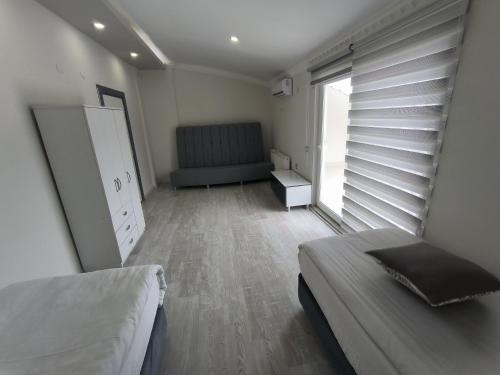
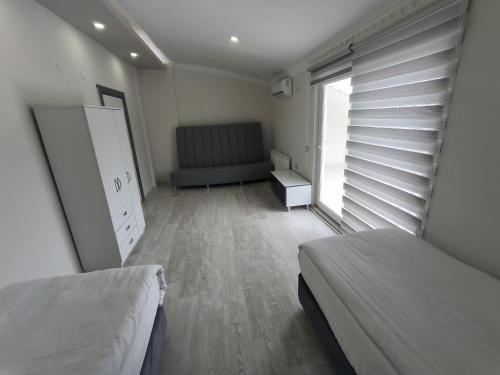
- pillow (428, 268)
